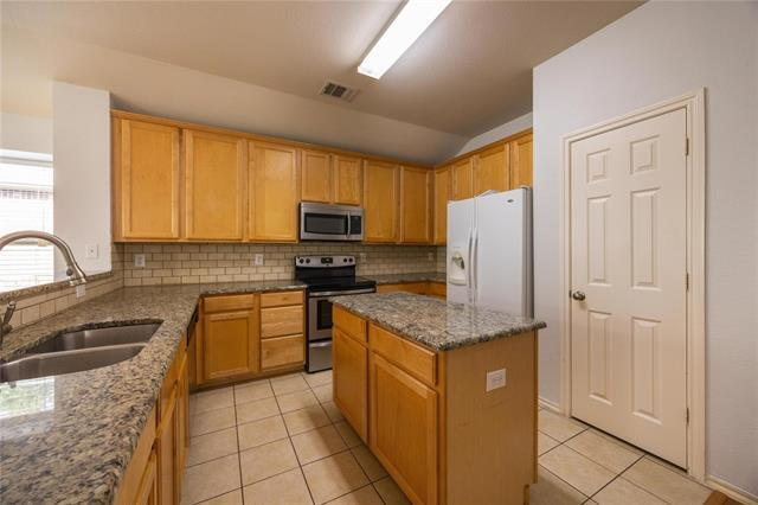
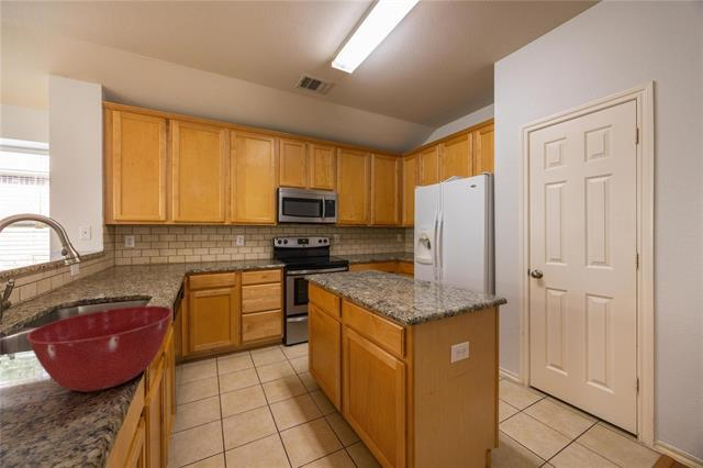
+ mixing bowl (109, 348)
